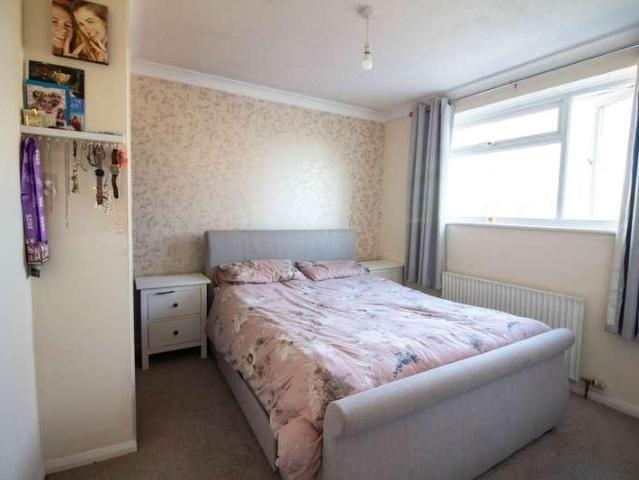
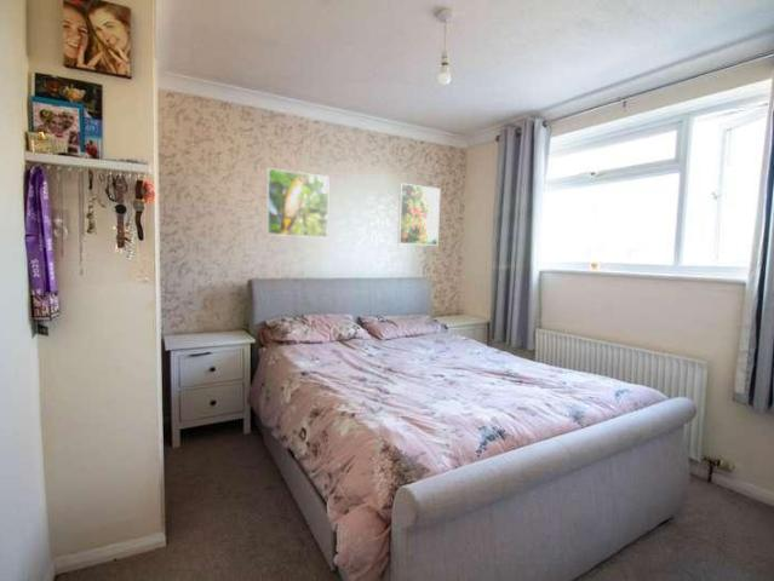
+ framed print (419, 215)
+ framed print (298, 205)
